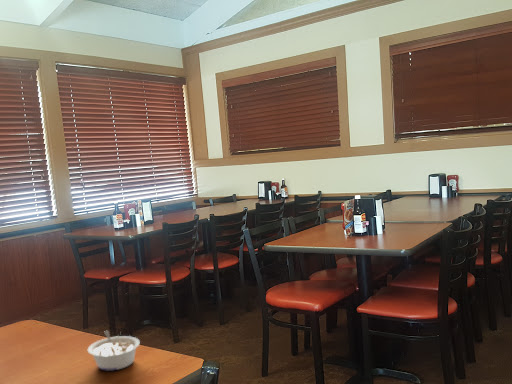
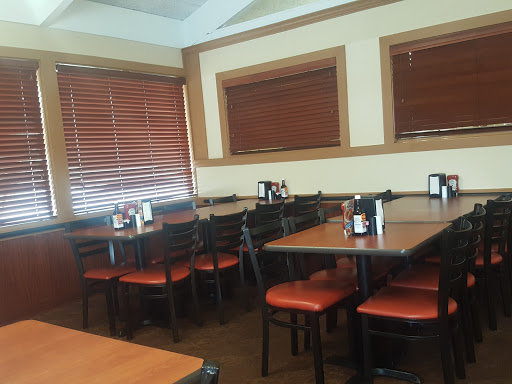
- legume (113, 352)
